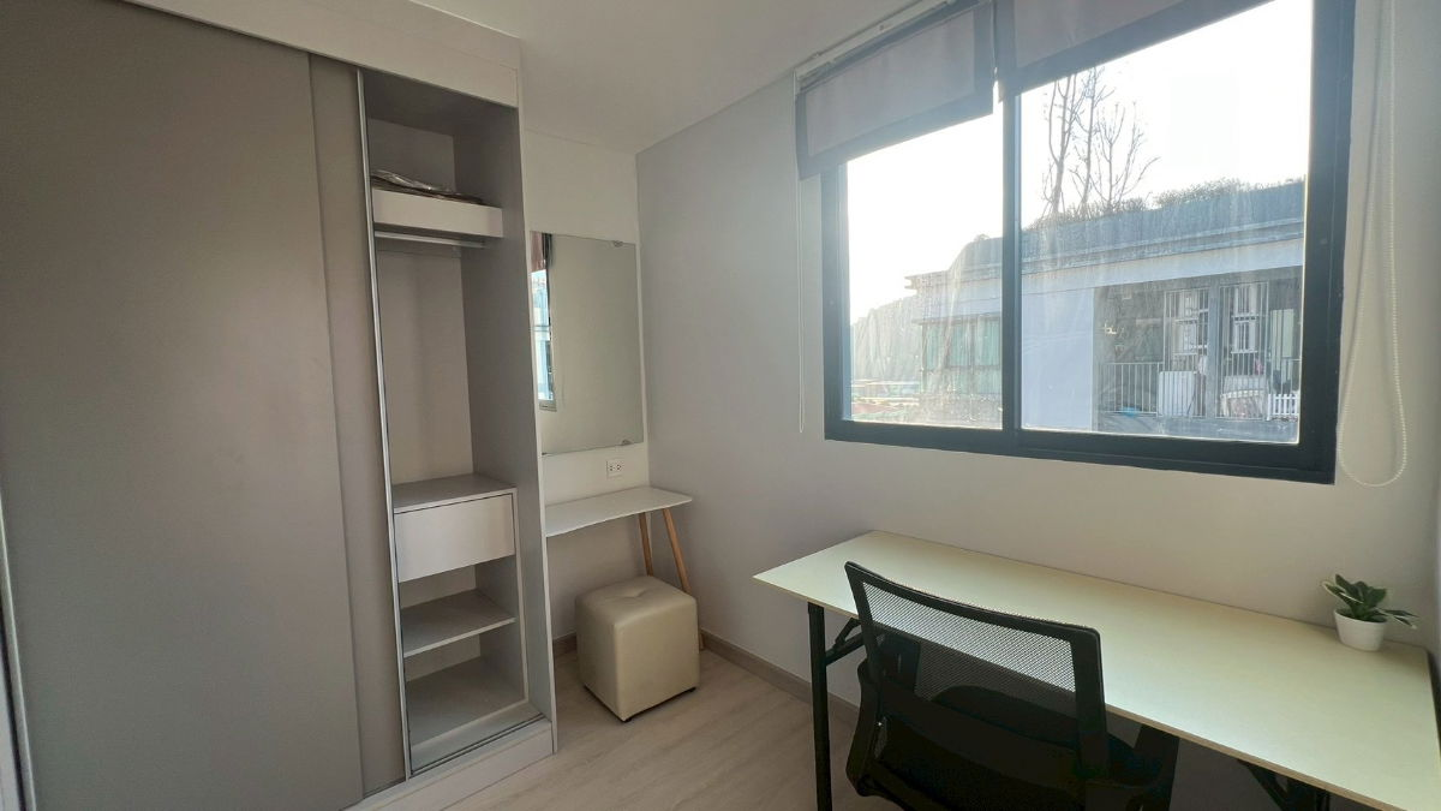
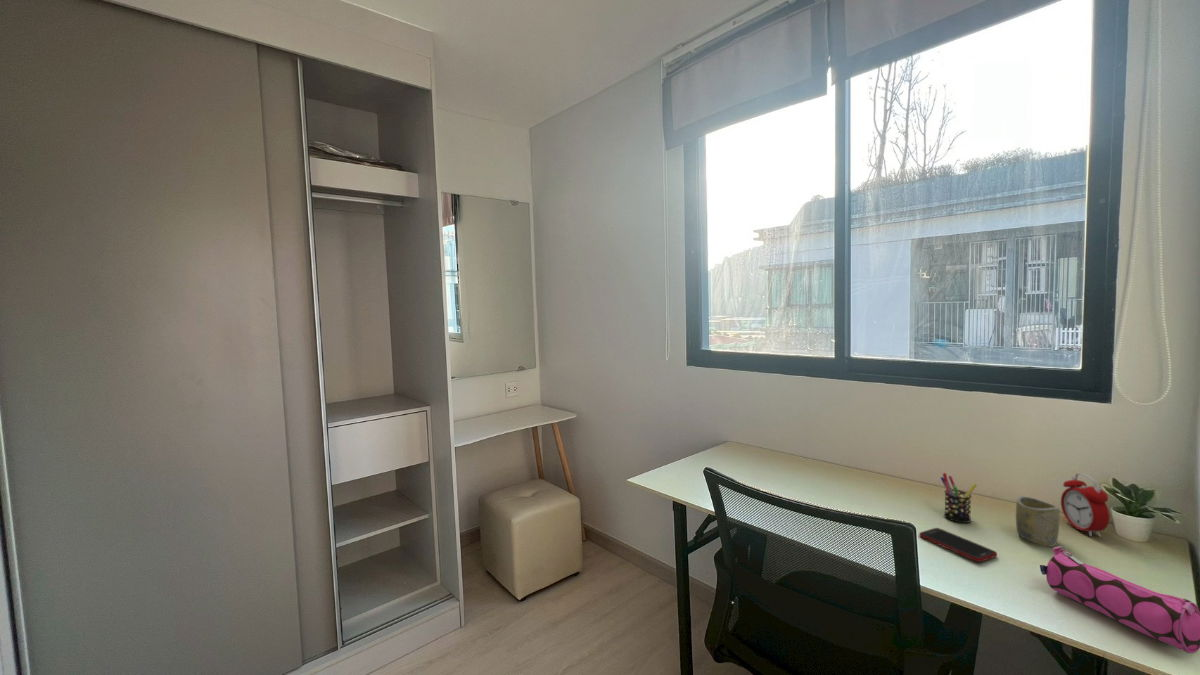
+ pen holder (955, 497)
+ cup (1037, 521)
+ cell phone (956, 544)
+ pencil case (1118, 594)
+ alarm clock (1084, 502)
